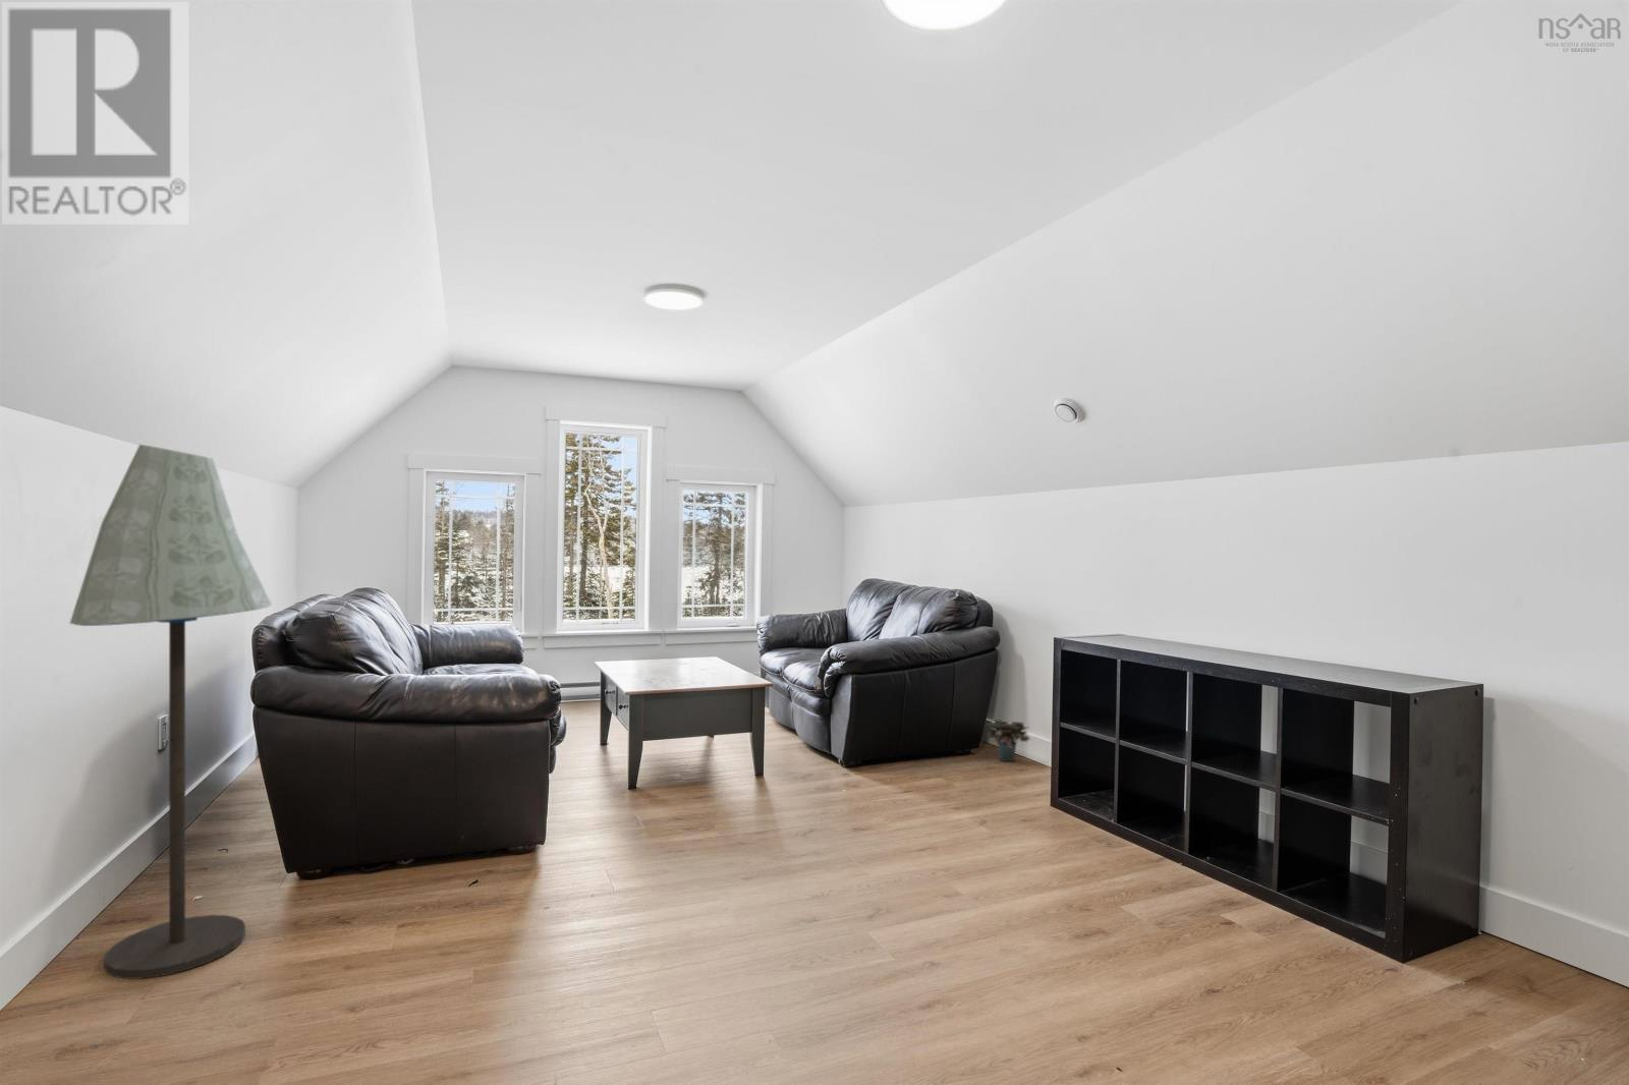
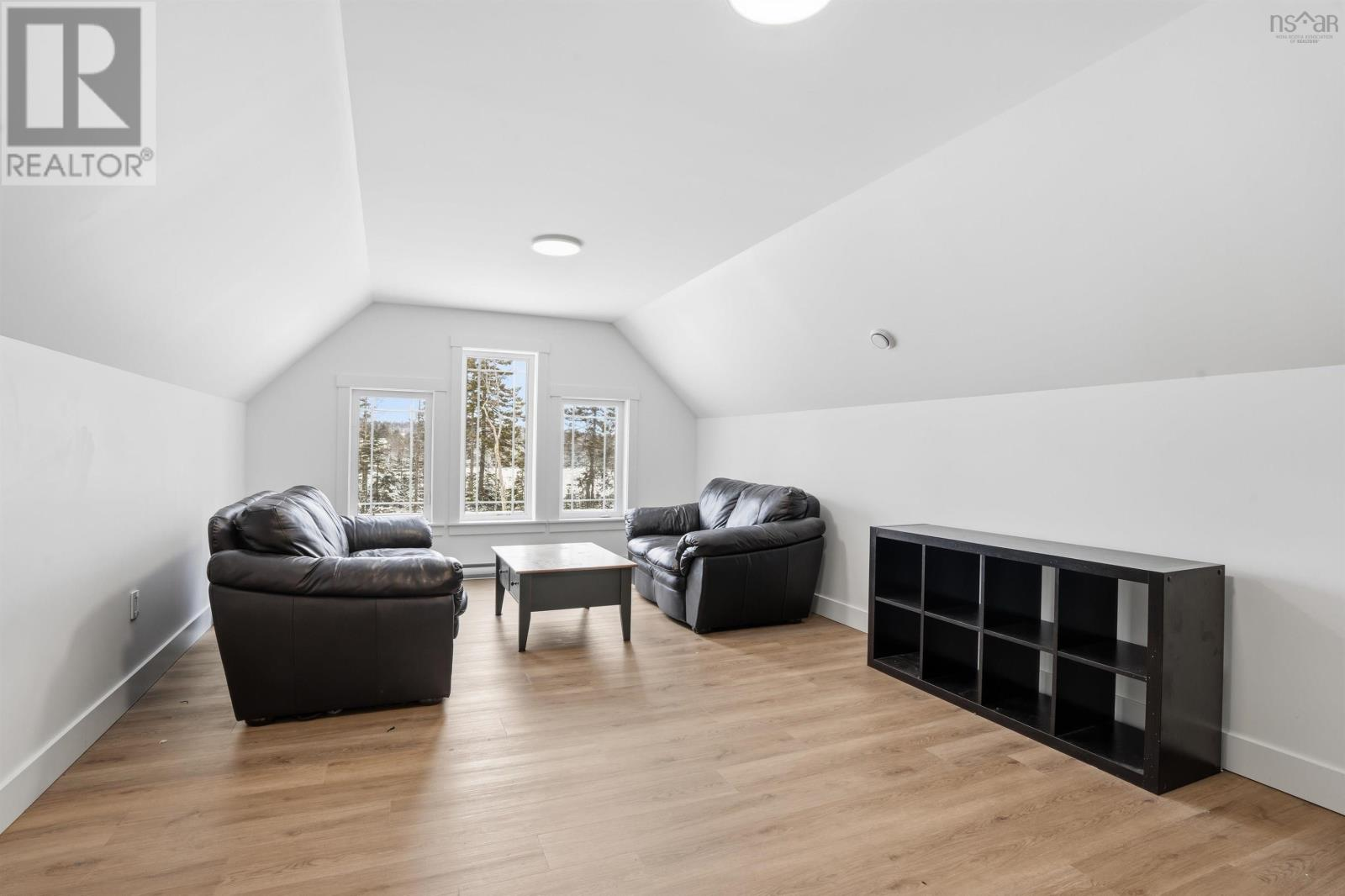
- potted plant (1006, 740)
- floor lamp (177, 699)
